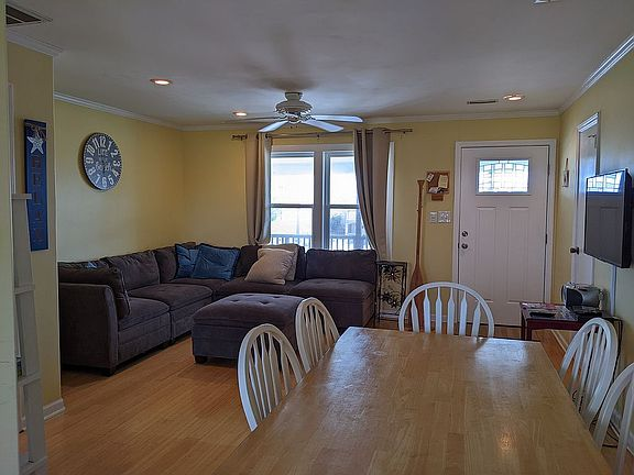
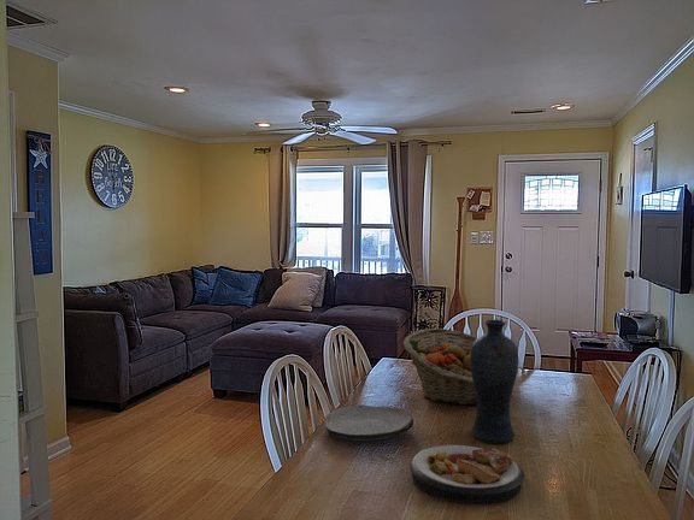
+ vase (493, 379)
+ fruit basket (459, 364)
+ plate (367, 422)
+ plate (465, 467)
